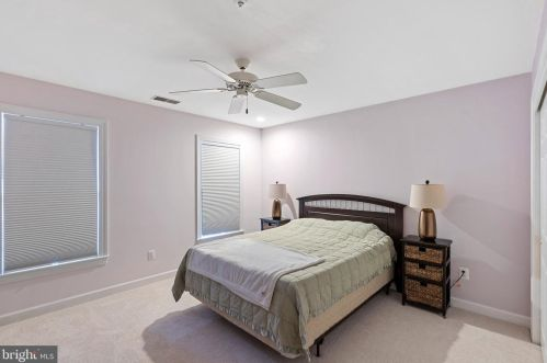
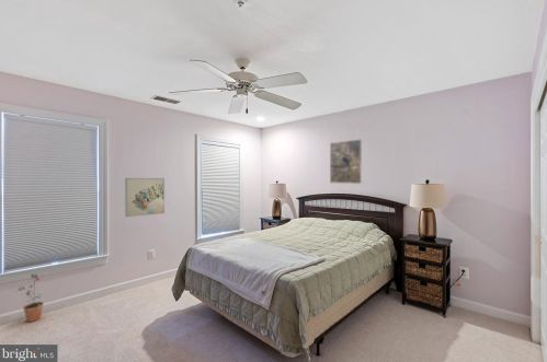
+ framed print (344, 162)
+ potted plant (31, 296)
+ wall art (145, 196)
